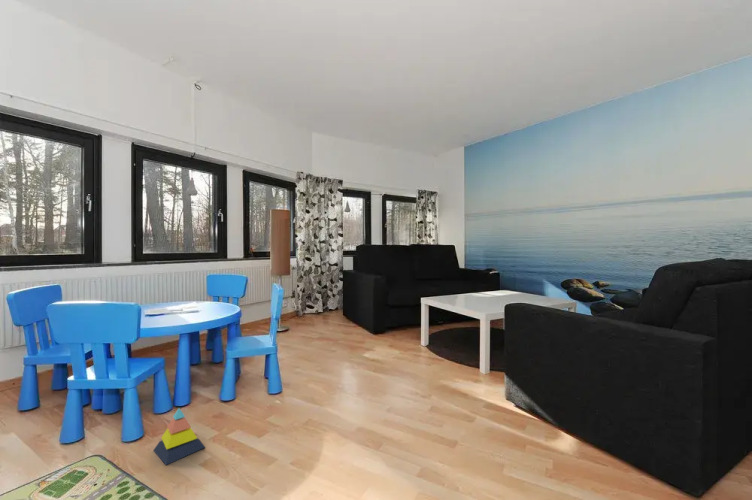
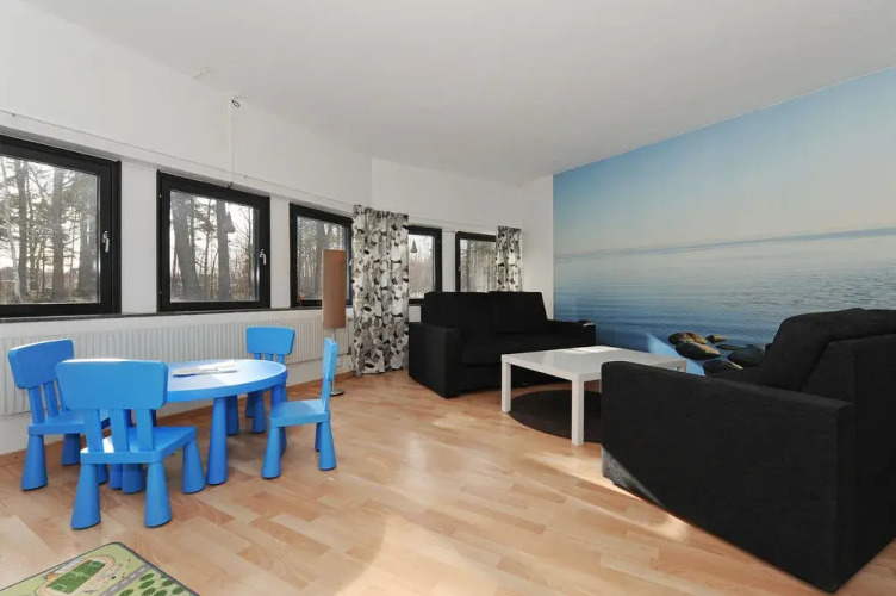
- stacking toy (179, 428)
